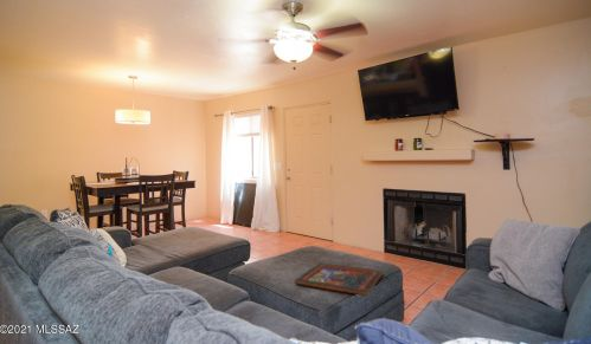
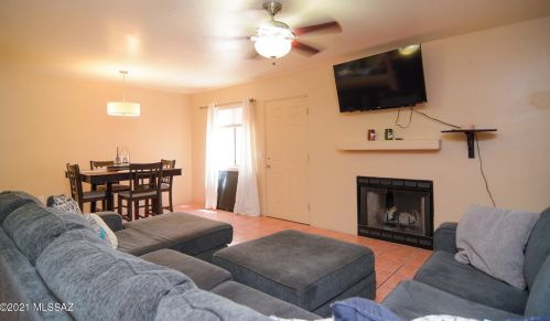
- religious icon (340, 277)
